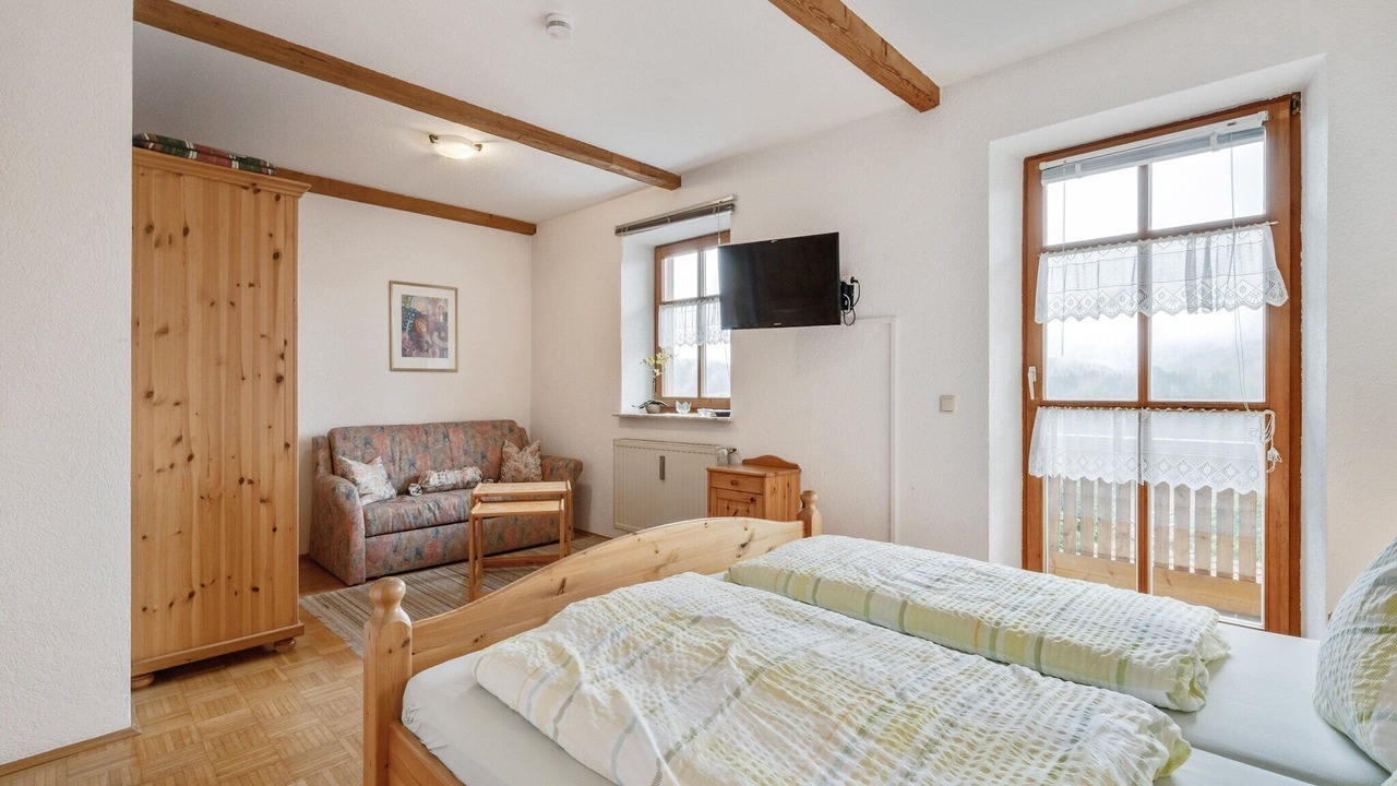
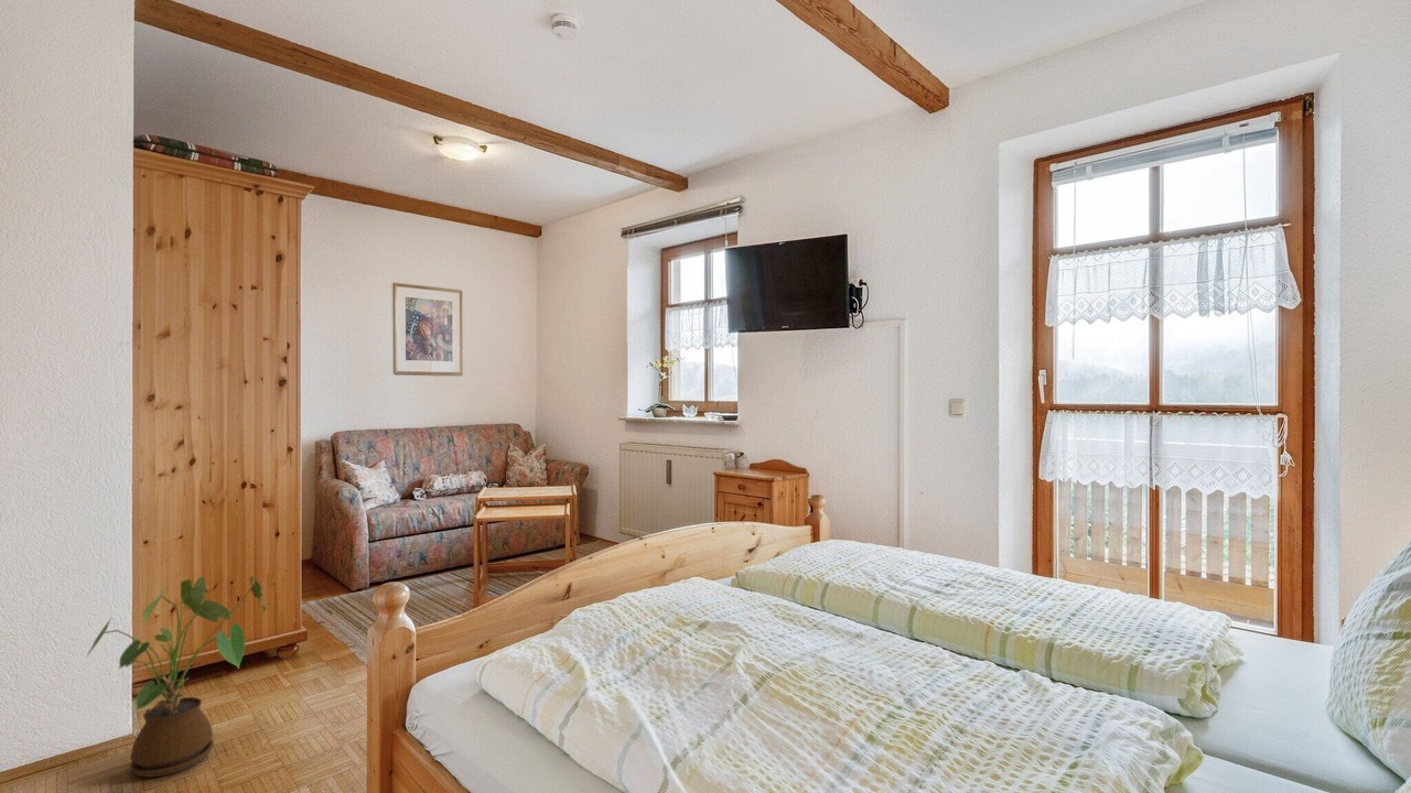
+ house plant (185, 673)
